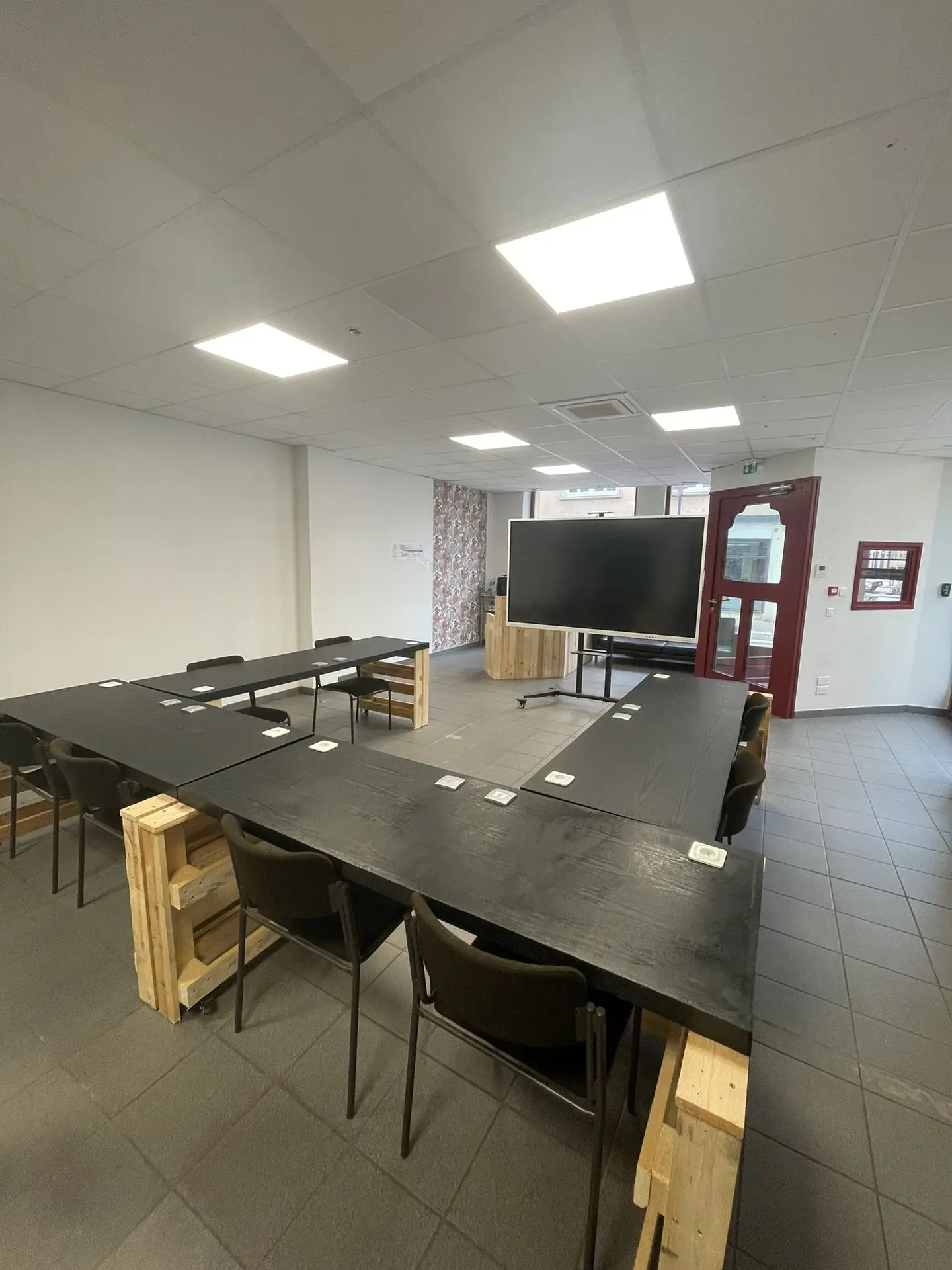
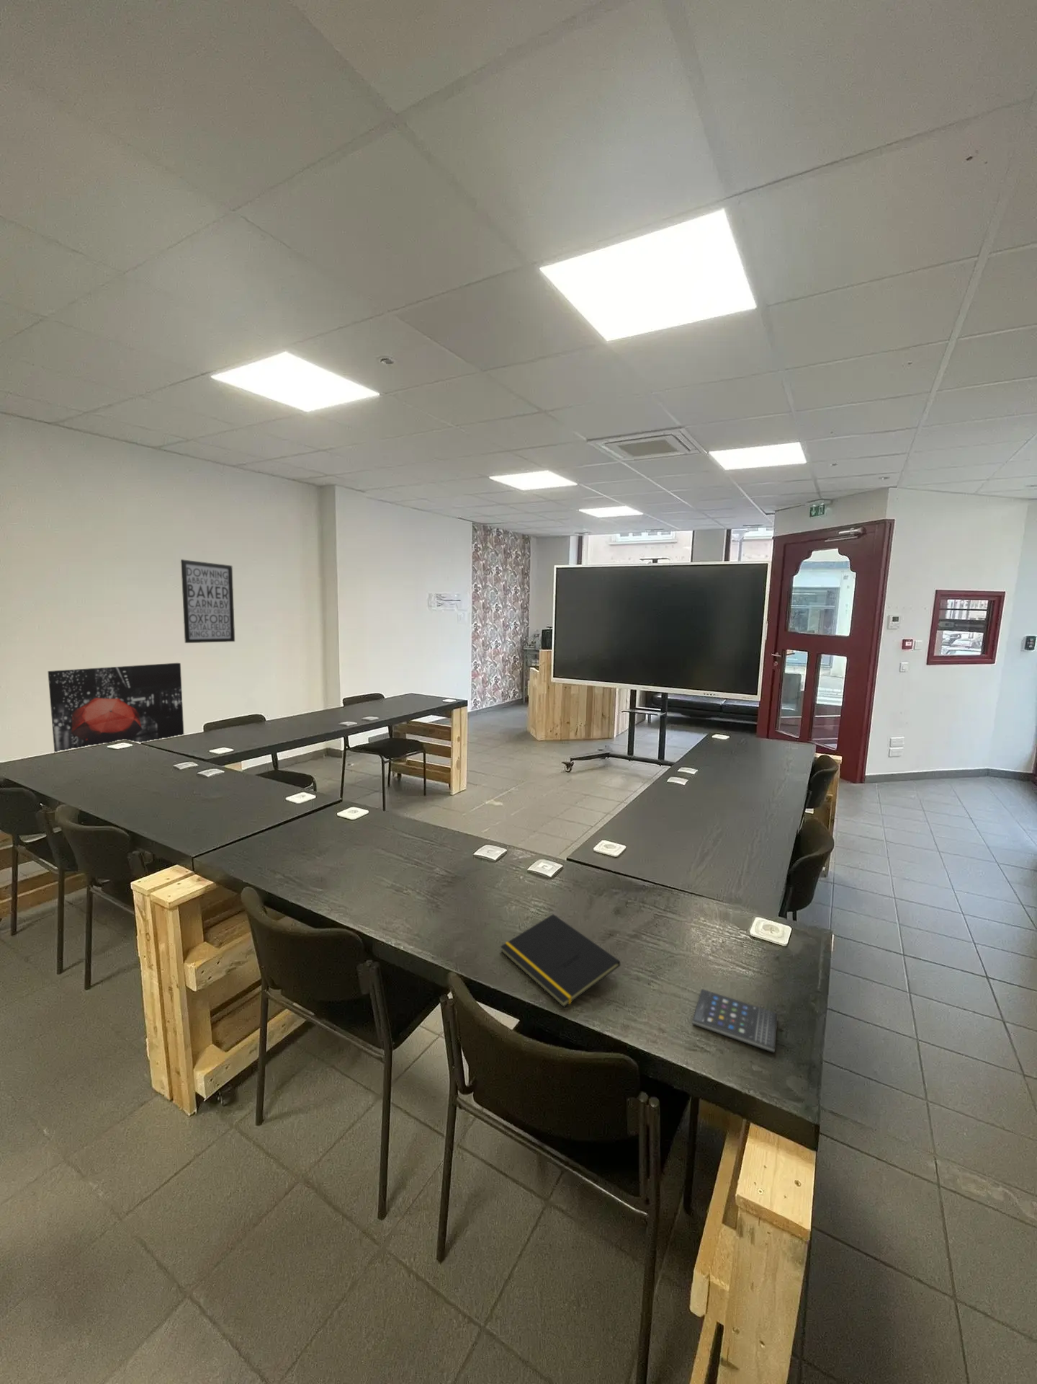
+ notepad (558, 955)
+ smartphone (734, 1019)
+ wall art (209, 603)
+ wall art (123, 707)
